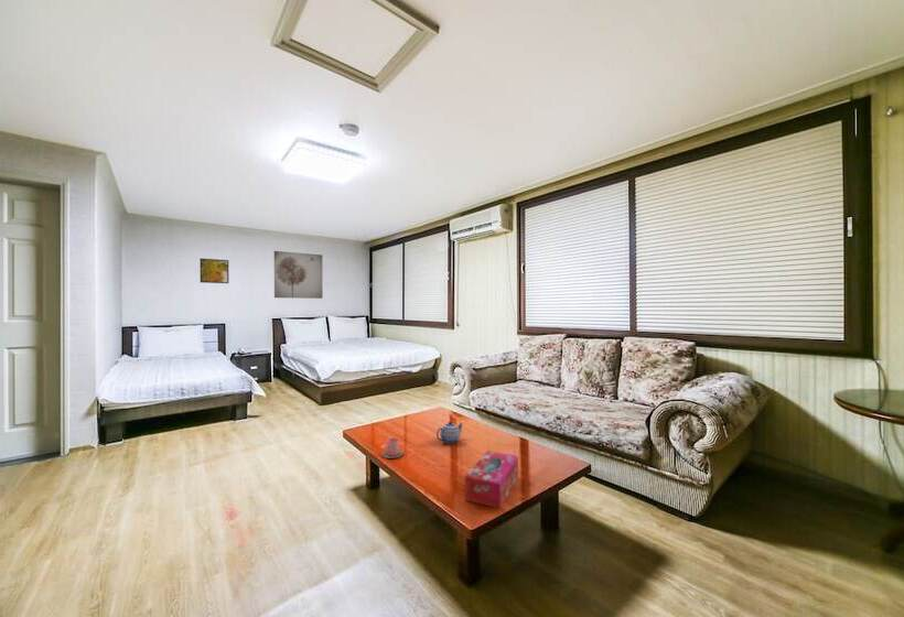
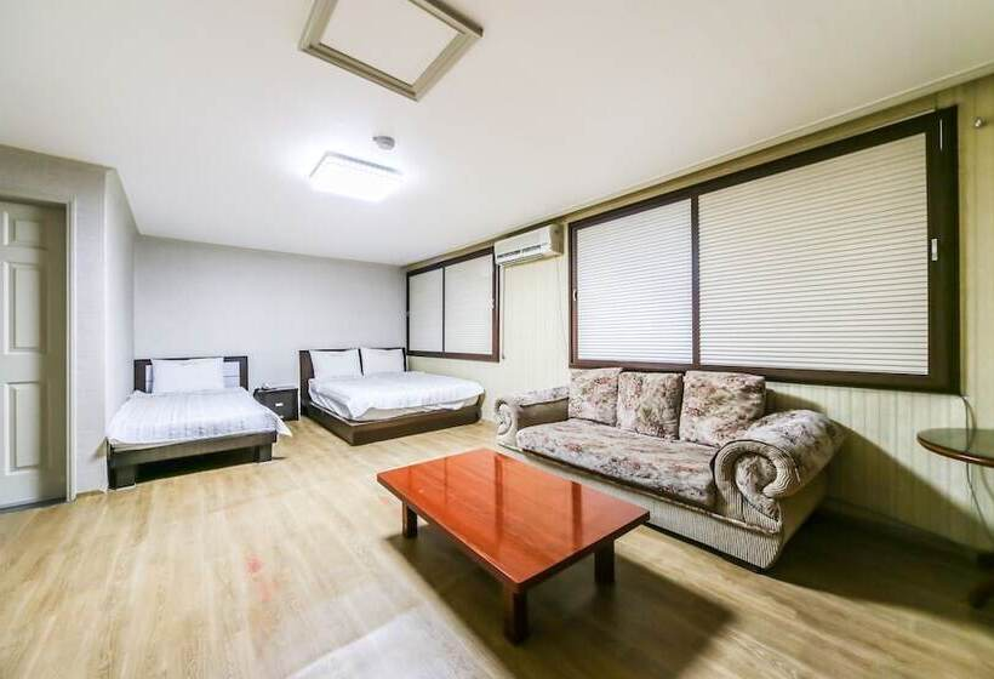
- teapot (450, 431)
- tissue box (493, 476)
- cup (392, 446)
- wall art (299, 275)
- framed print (214, 271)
